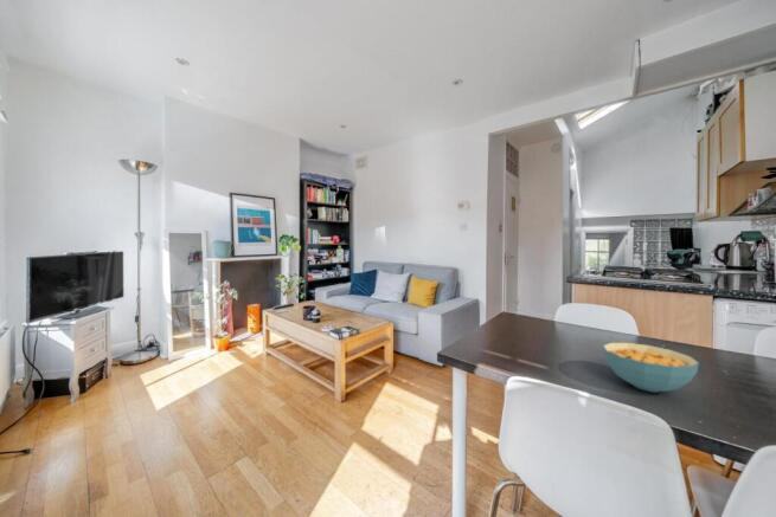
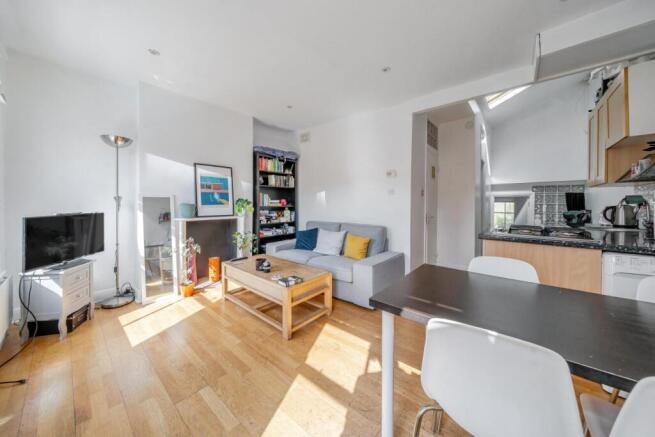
- cereal bowl (646, 369)
